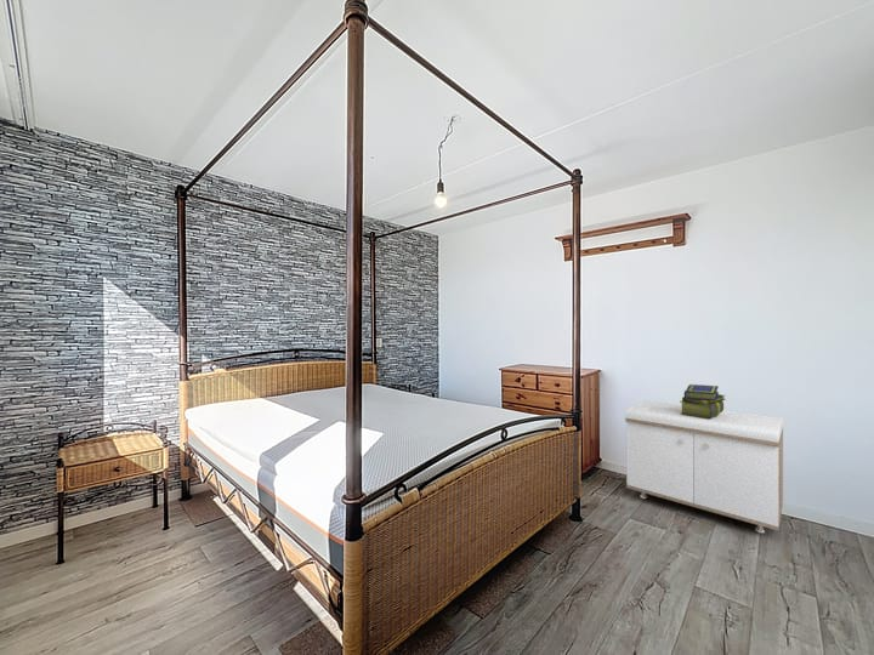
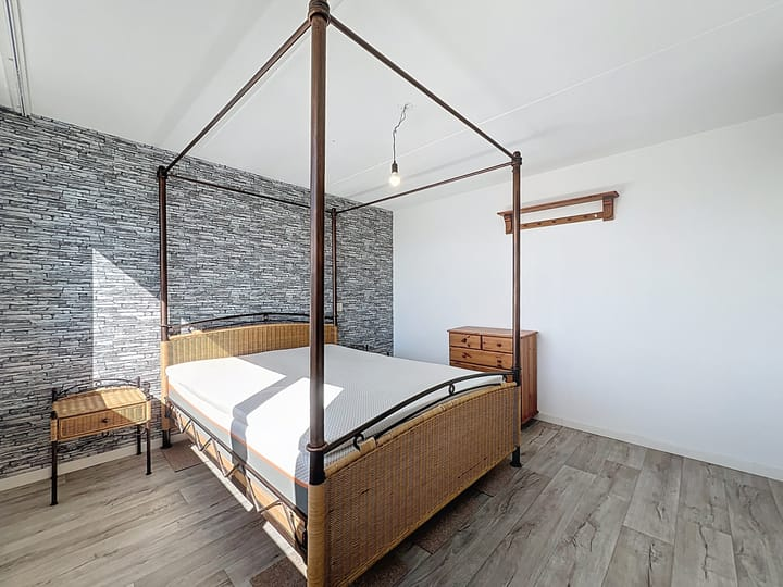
- stack of books (702, 400)
- storage bench (700, 458)
